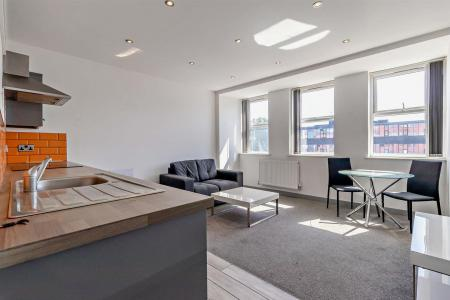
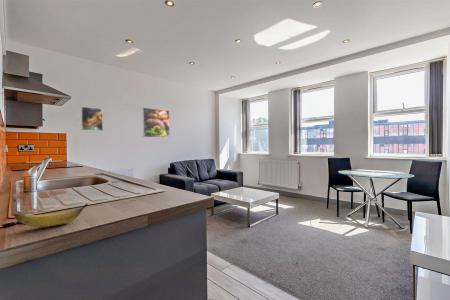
+ banana (54, 216)
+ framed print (92, 119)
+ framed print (156, 123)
